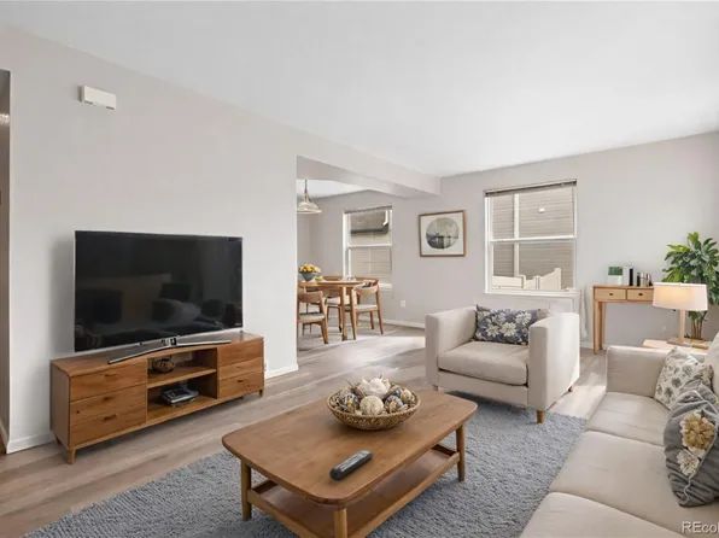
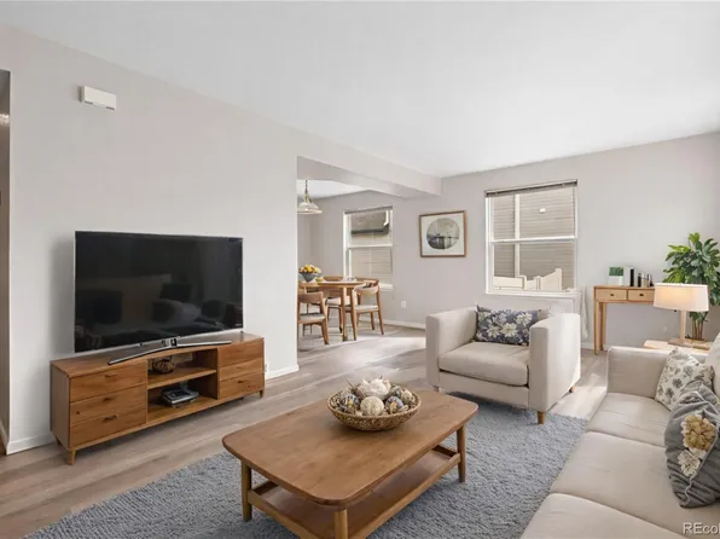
- remote control (352, 463)
